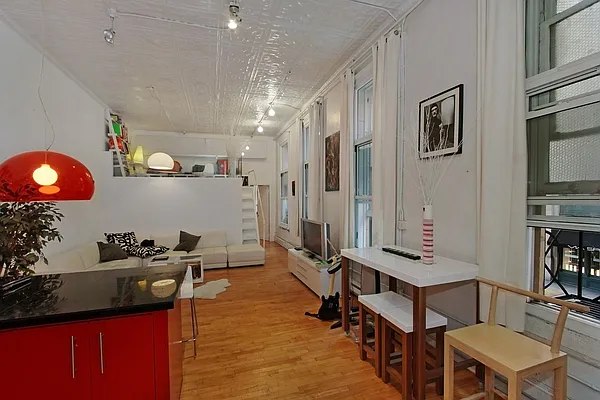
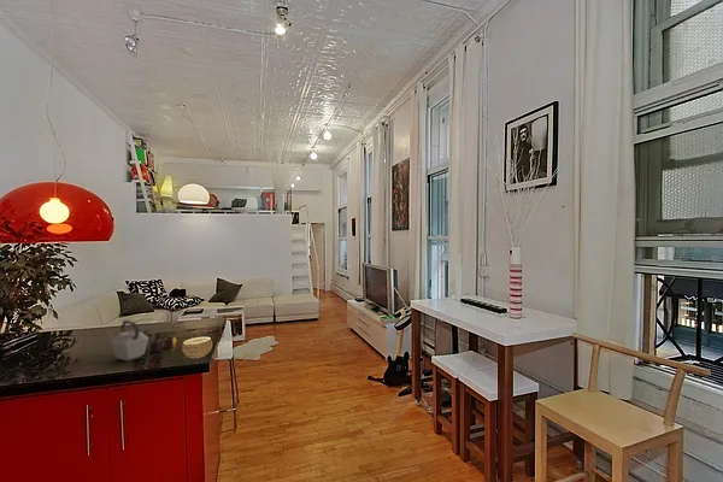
+ kettle (146, 336)
